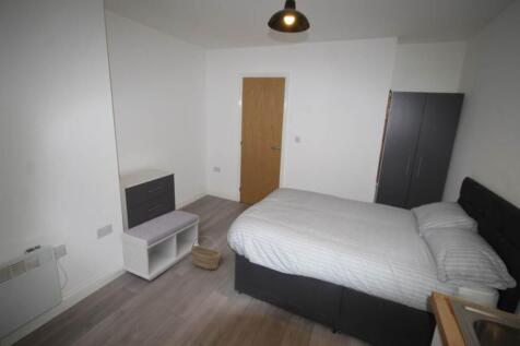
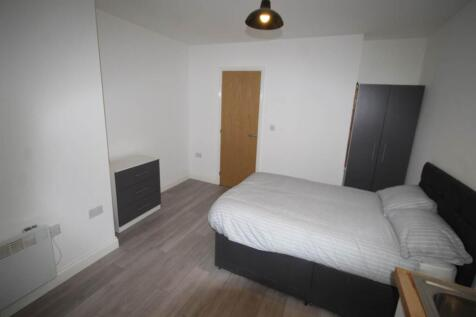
- basket (205, 250)
- bench (164, 240)
